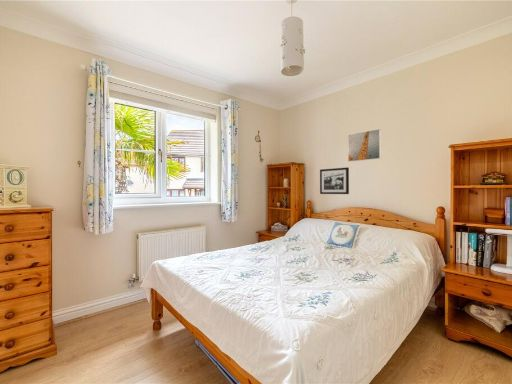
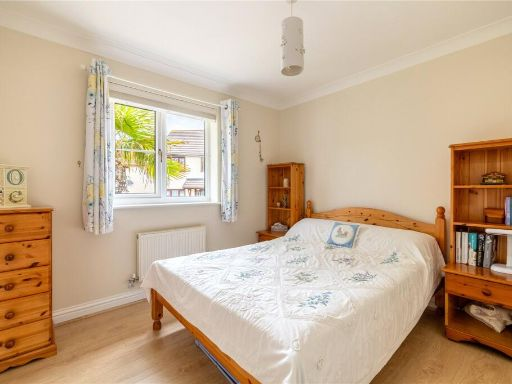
- picture frame (333, 181)
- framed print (363, 146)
